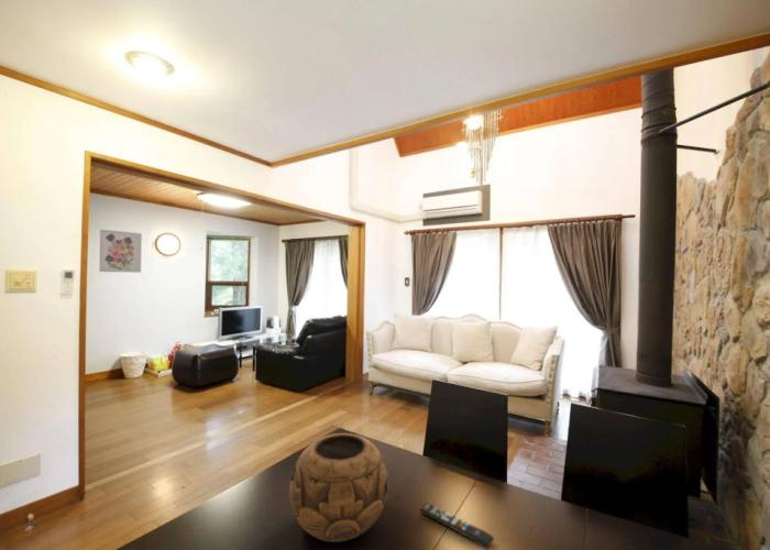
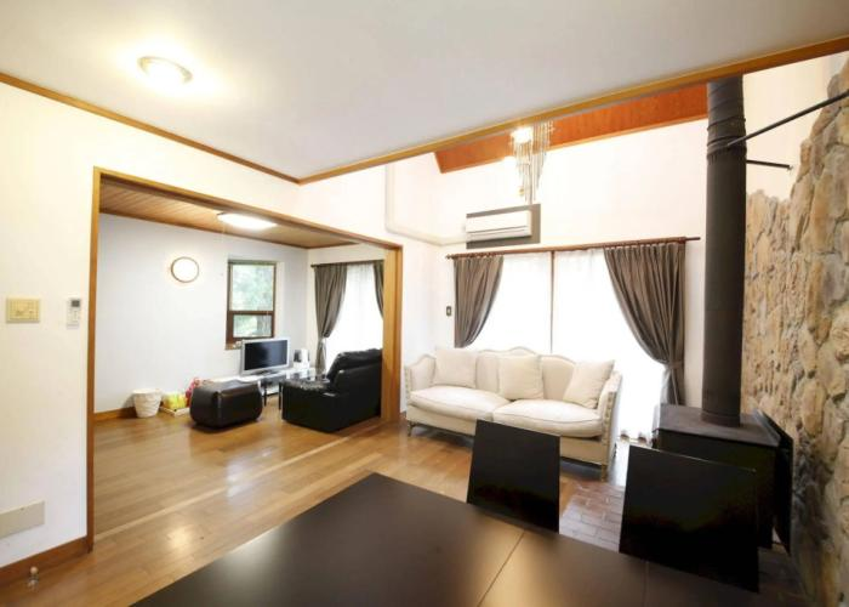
- wall art (121, 251)
- remote control (454, 524)
- decorative bowl (340, 484)
